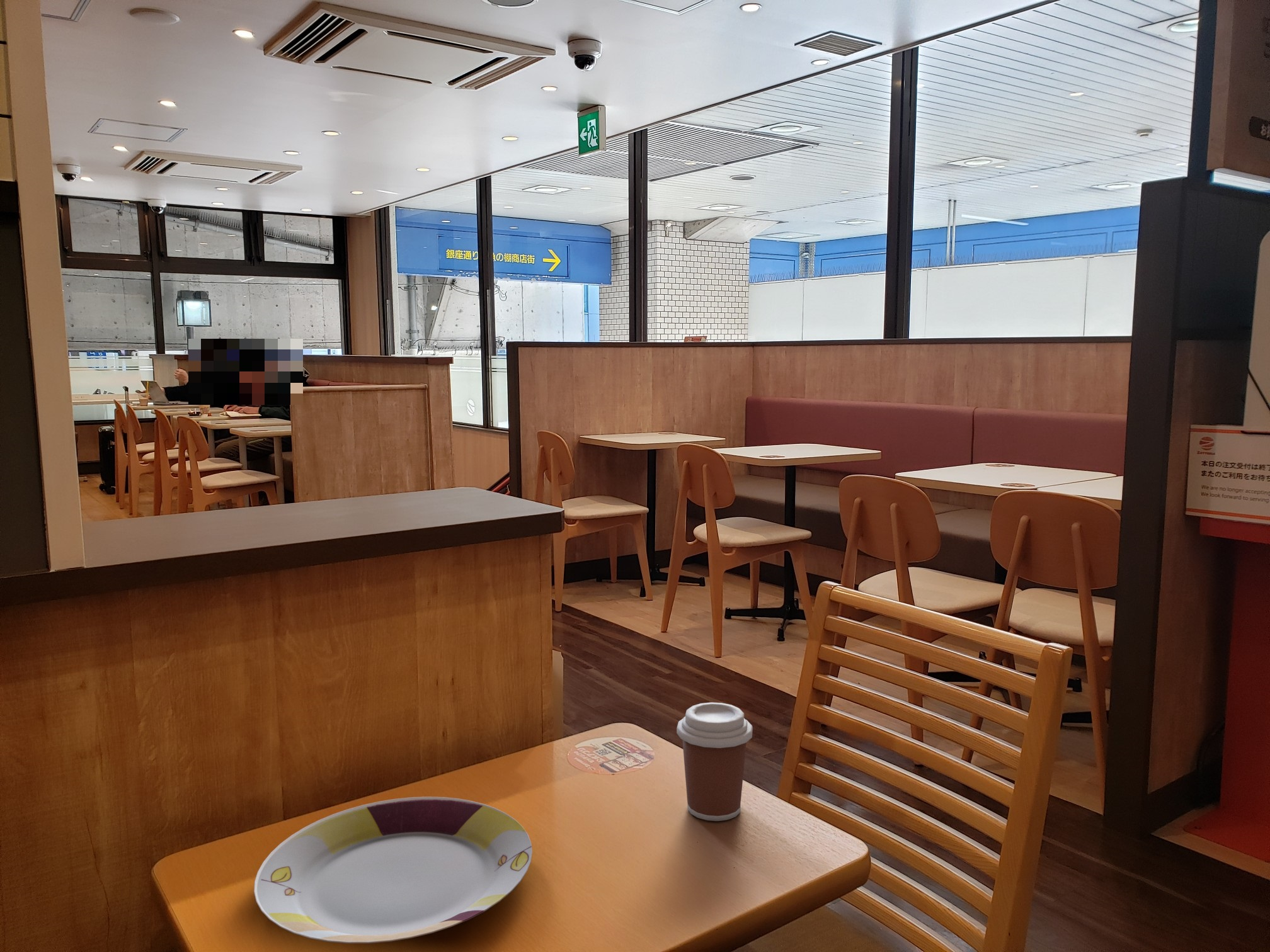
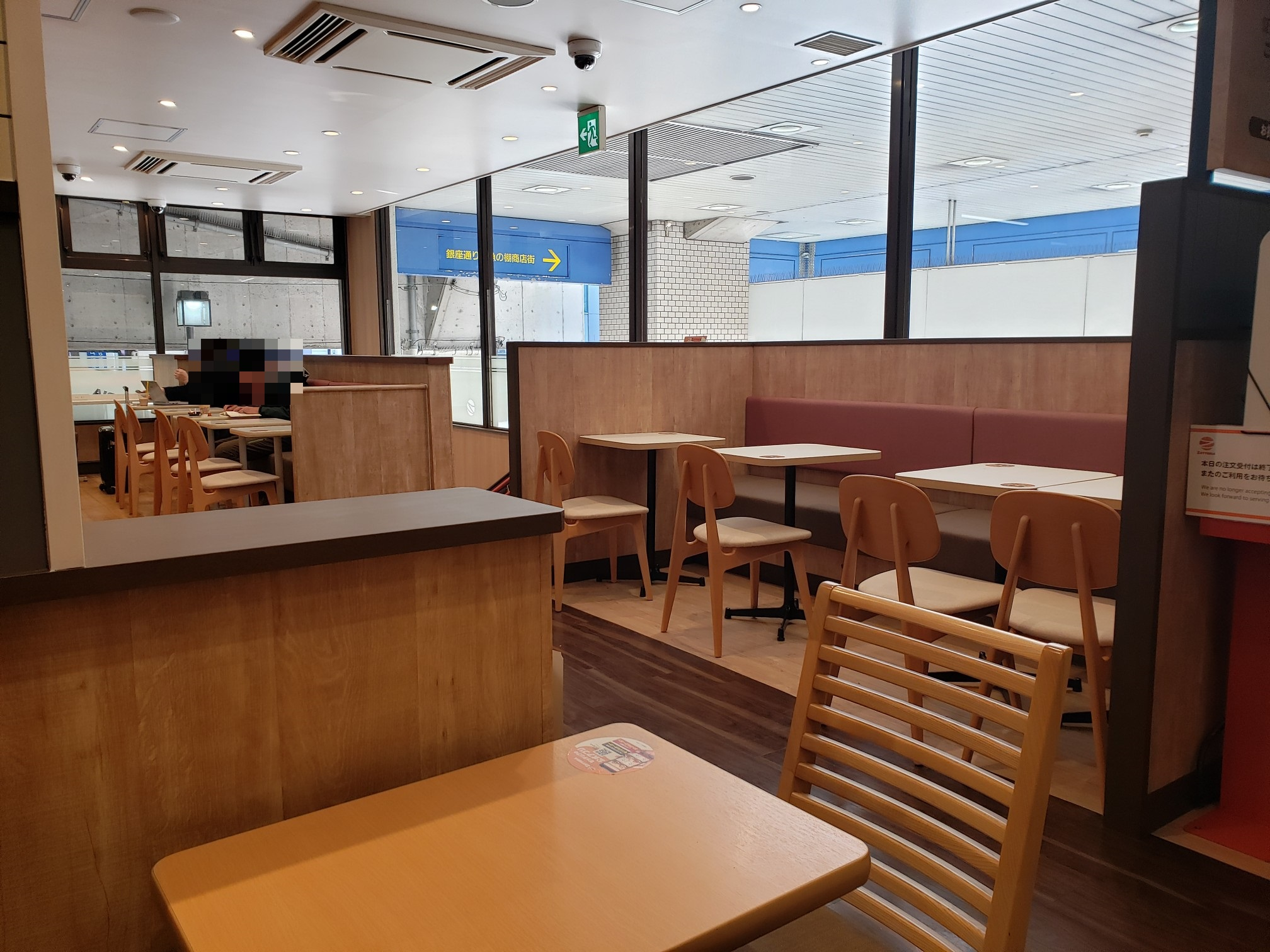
- coffee cup (714, 761)
- plate (398, 868)
